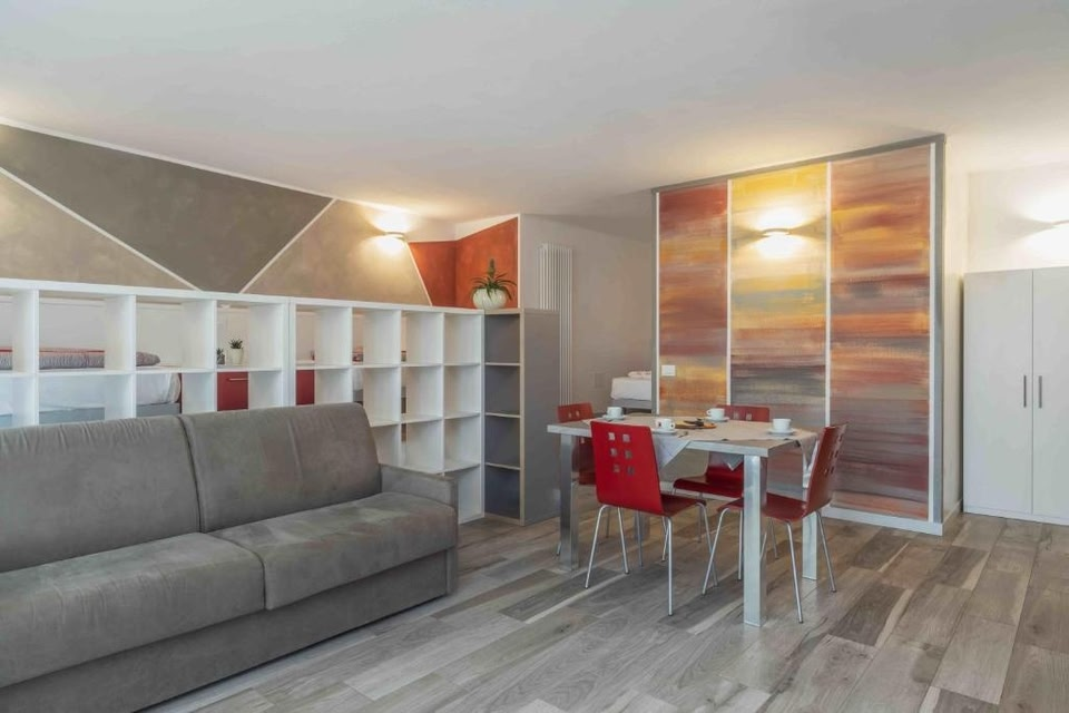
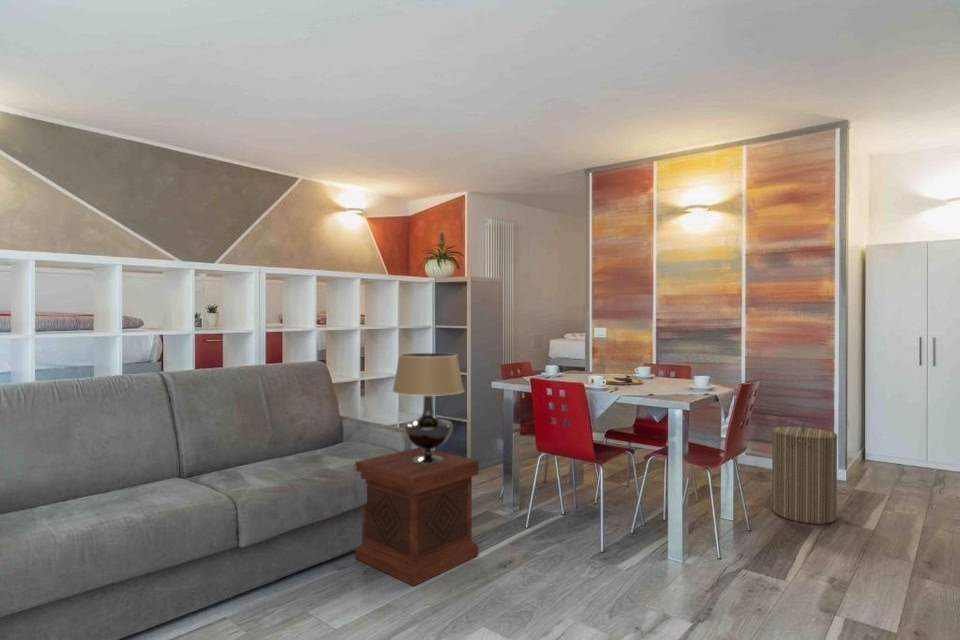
+ laundry hamper (803, 466)
+ side table (417, 509)
+ table lamp (428, 407)
